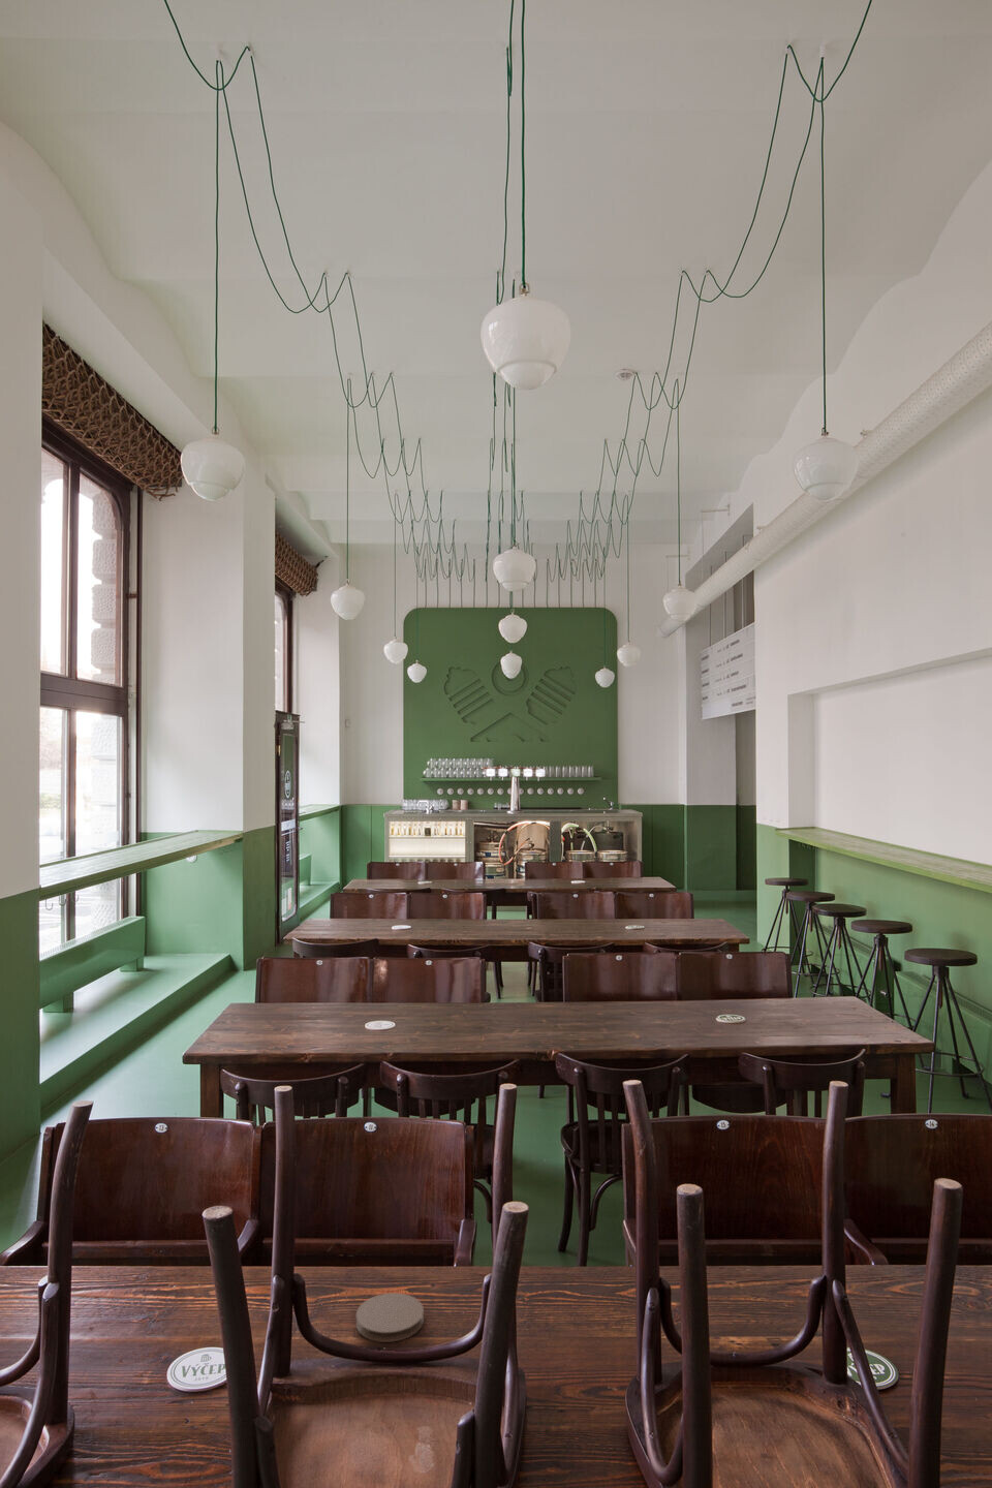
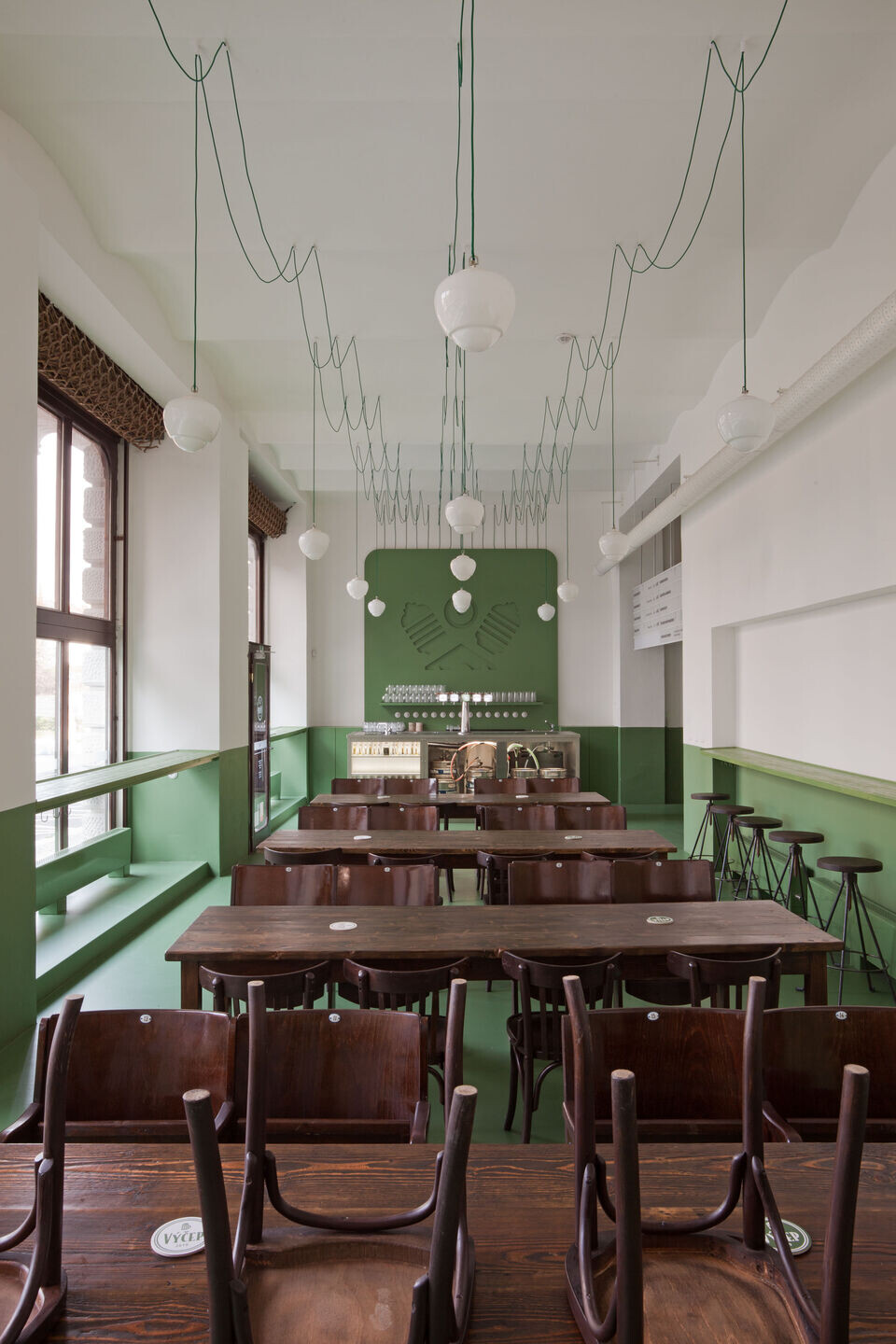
- coaster (390, 1316)
